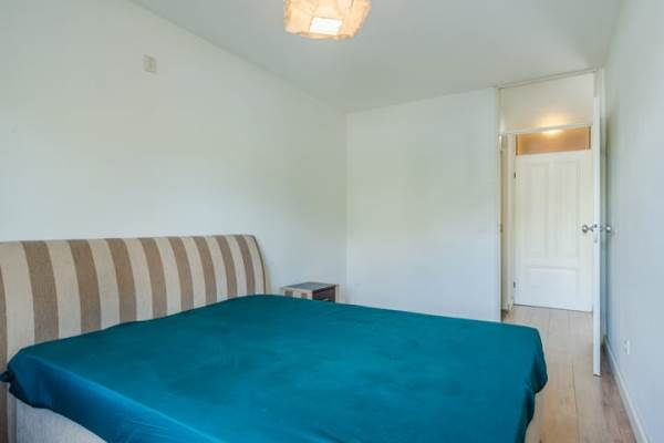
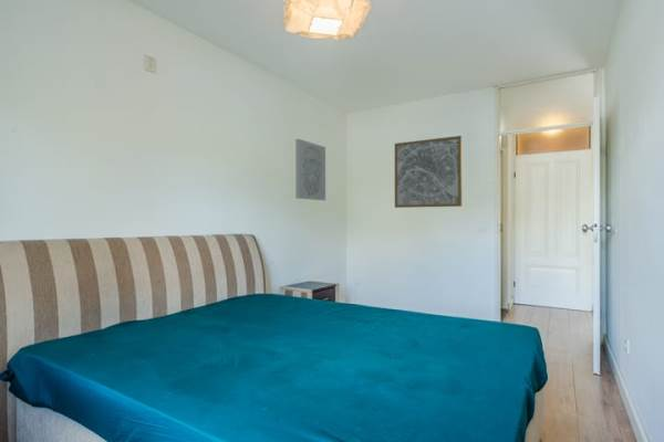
+ wall art (426, 173)
+ wall art (311, 171)
